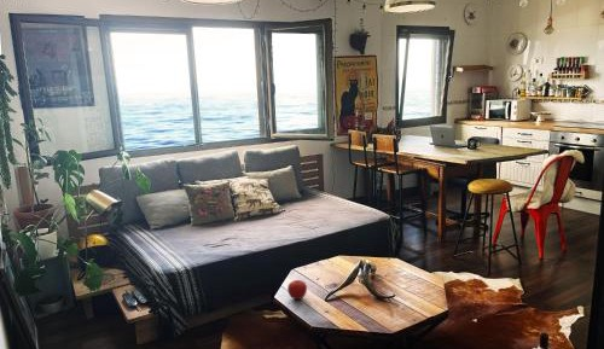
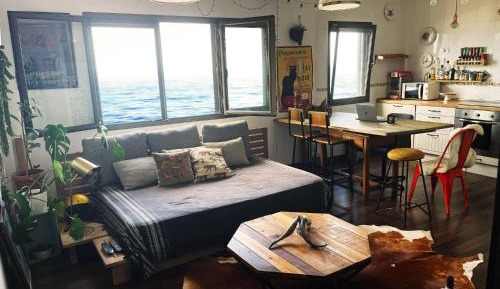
- fruit (297, 289)
